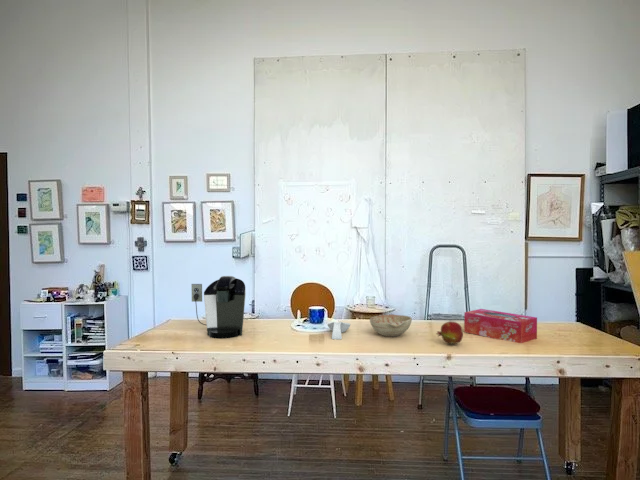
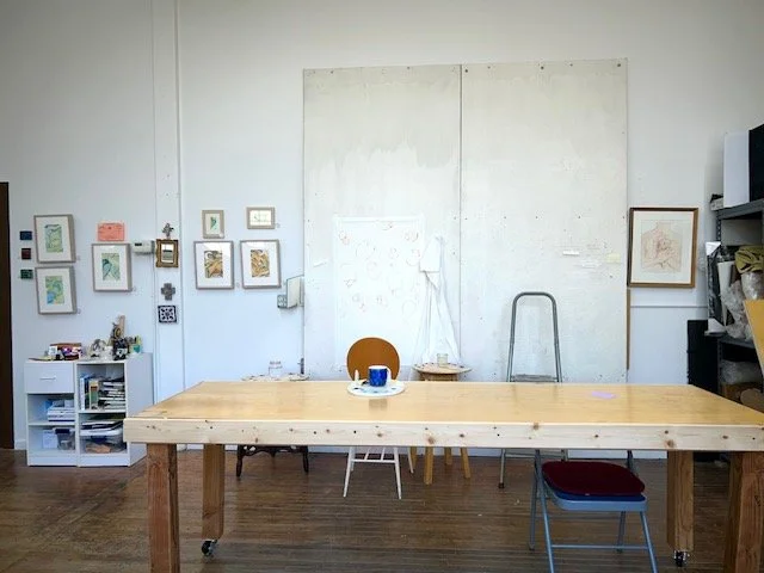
- decorative bowl (390, 325)
- fruit (449, 332)
- spoon rest (338, 326)
- coffee maker (215, 304)
- tissue box (499, 325)
